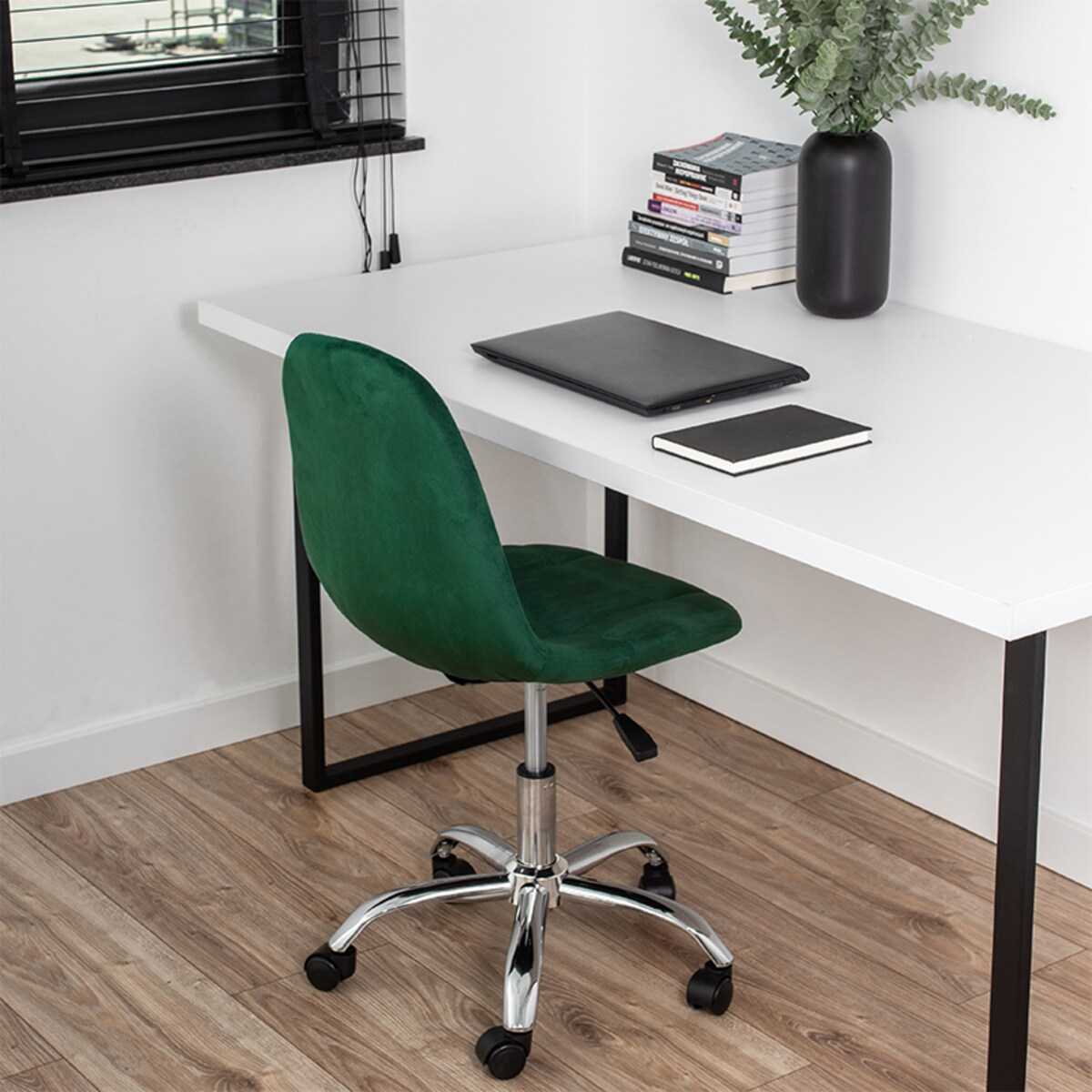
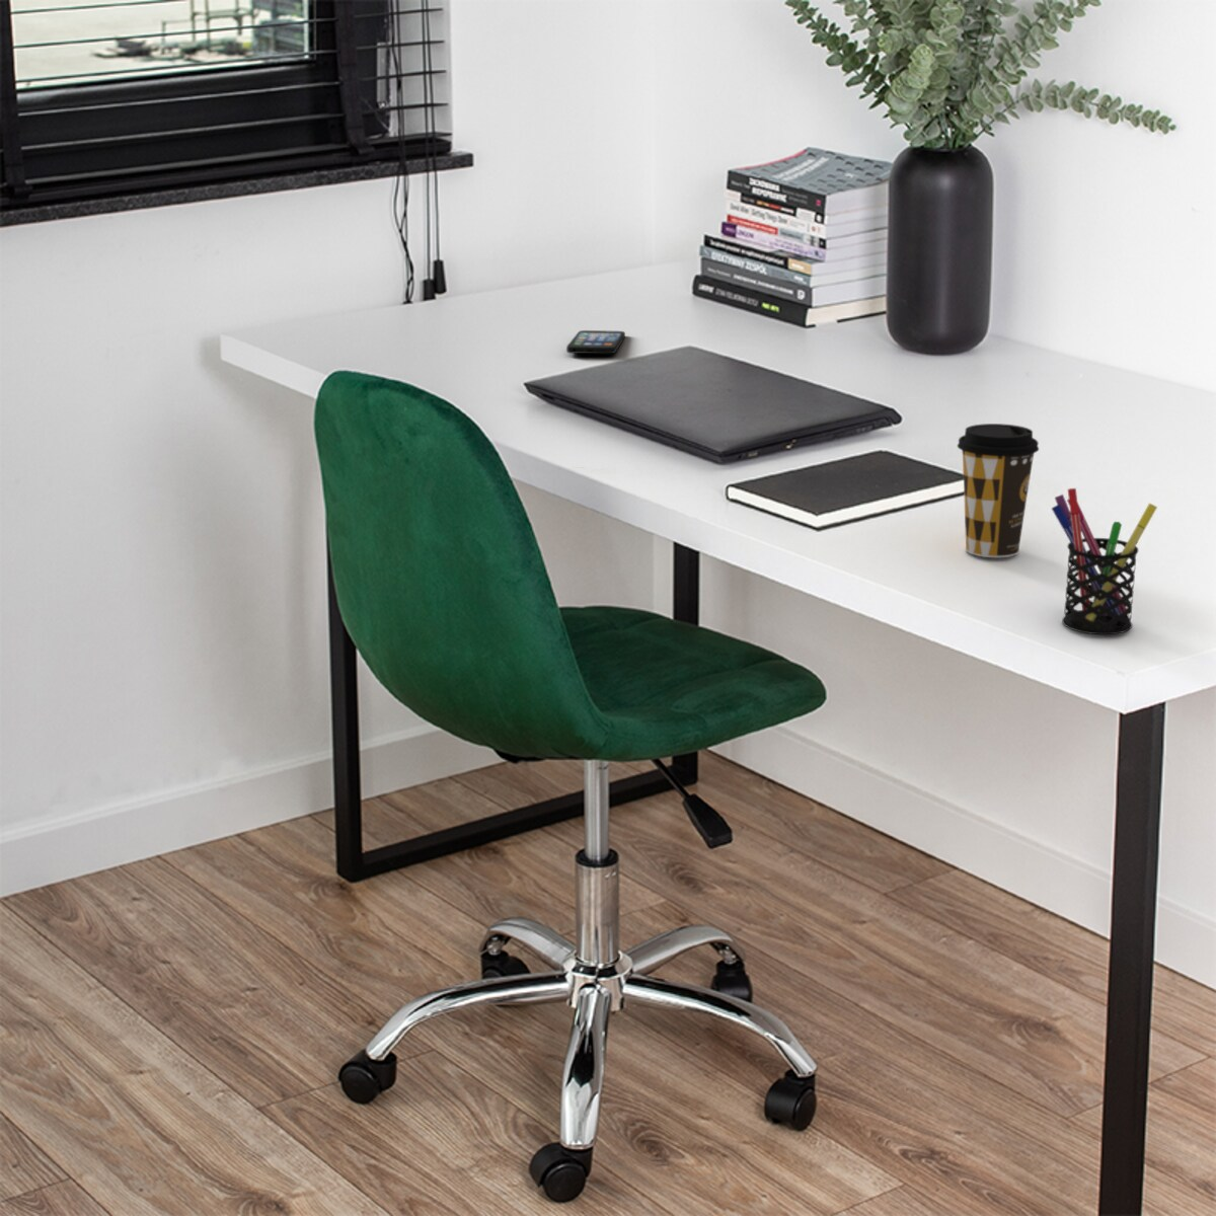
+ pen holder (1099, 559)
+ smartphone (596, 342)
+ coffee cup (996, 490)
